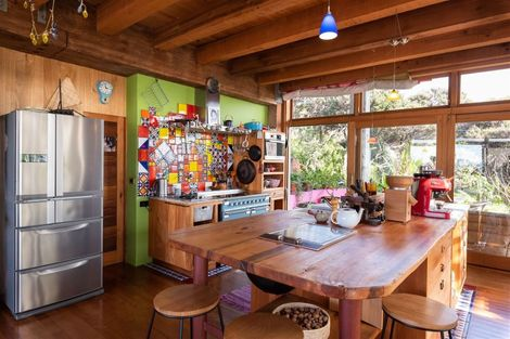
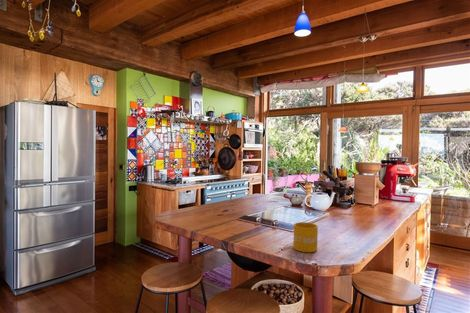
+ mug (303, 235)
